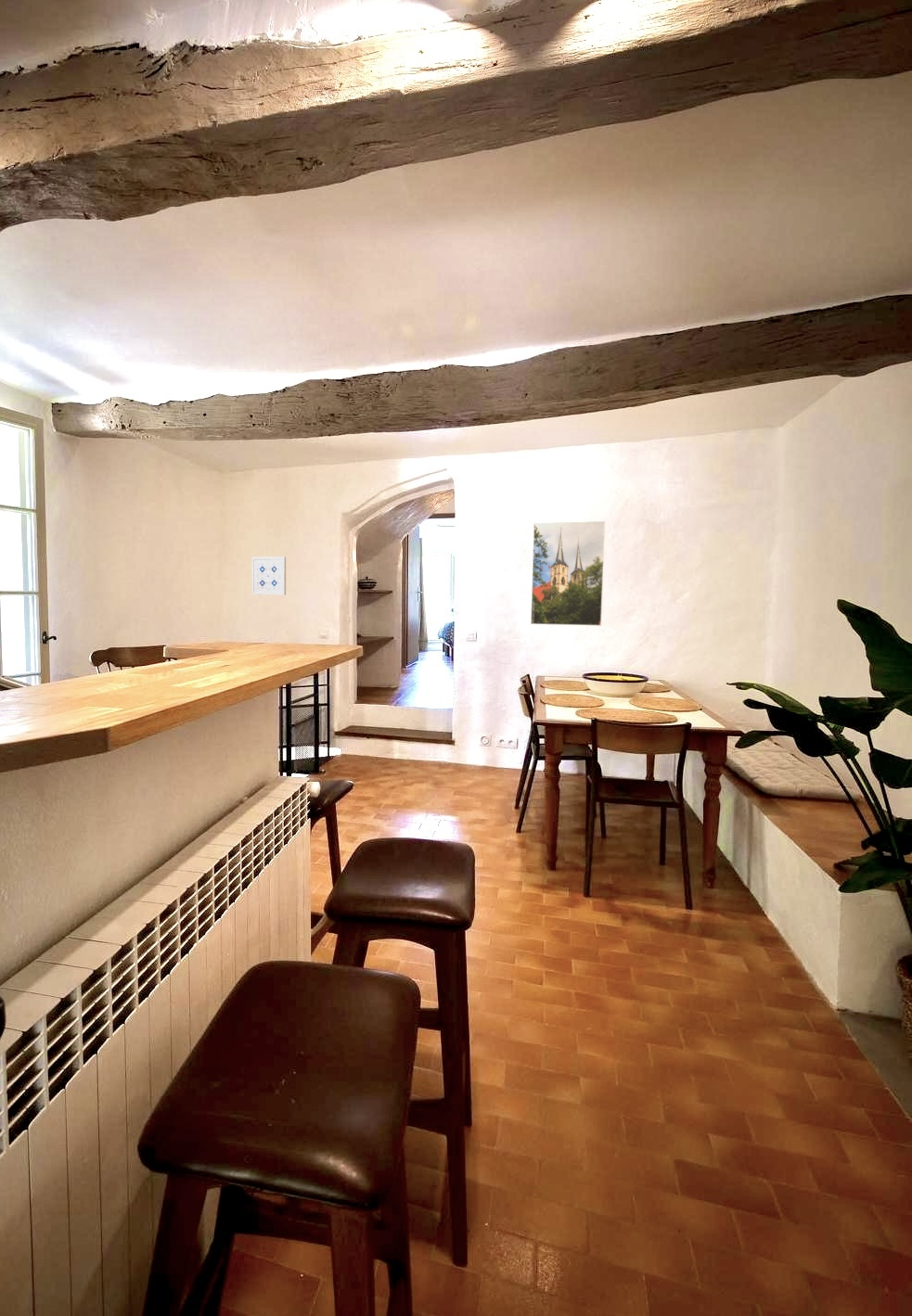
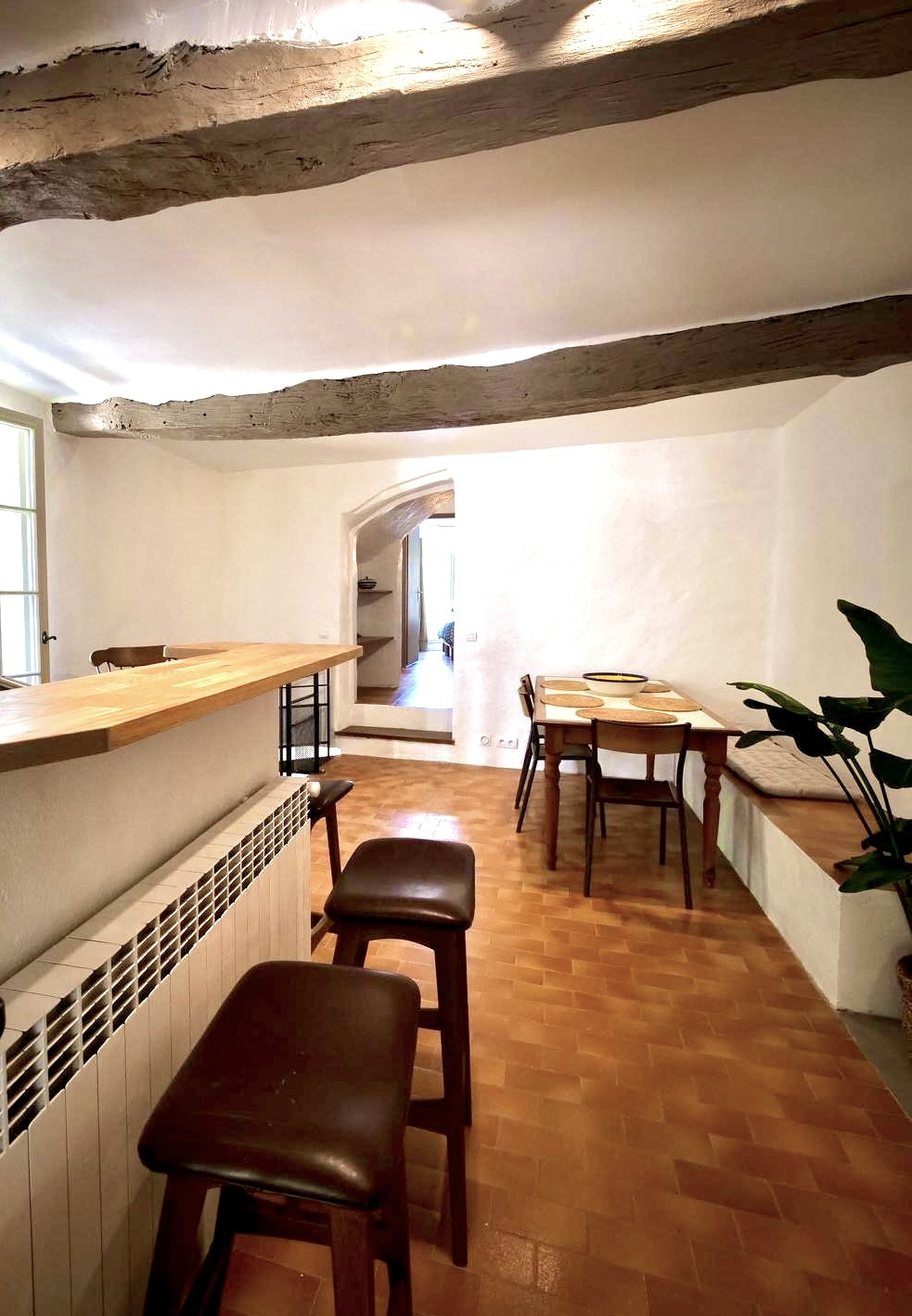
- wall art (268, 576)
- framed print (567, 574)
